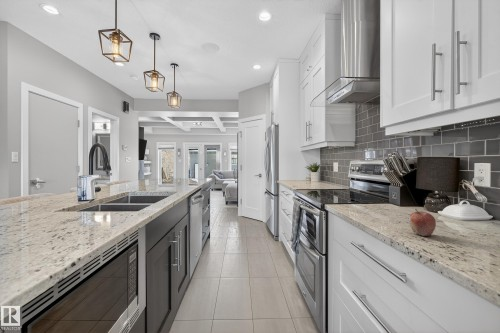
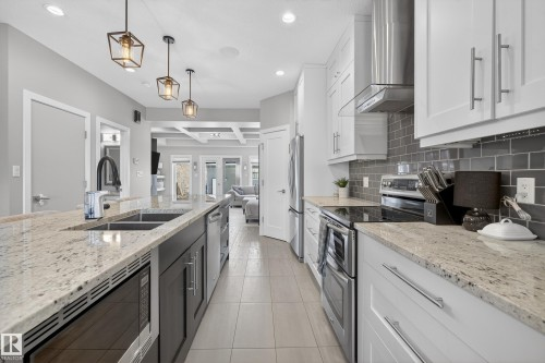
- fruit (421, 222)
